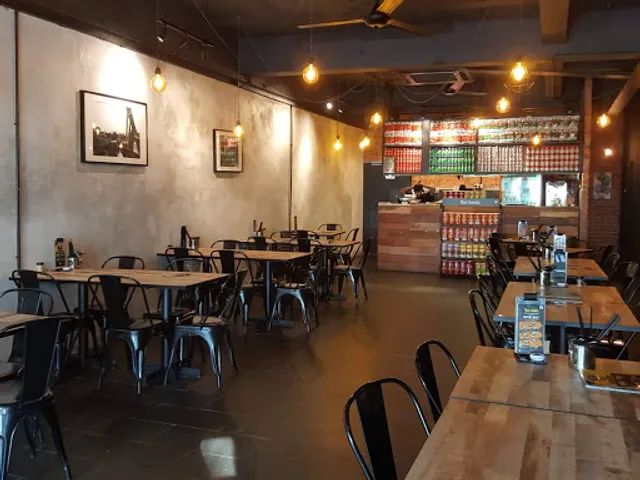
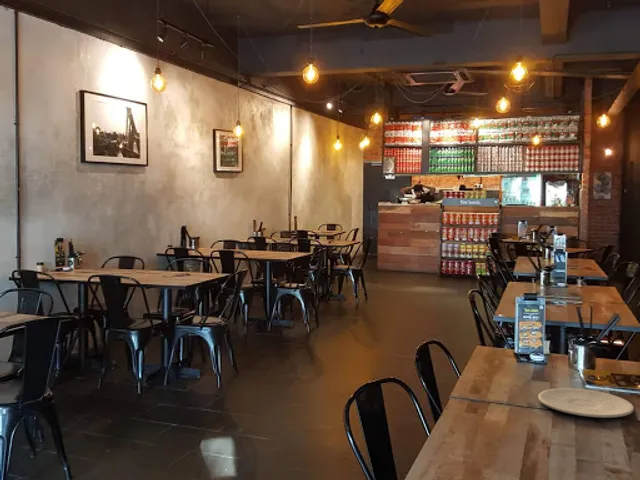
+ plate (584, 403)
